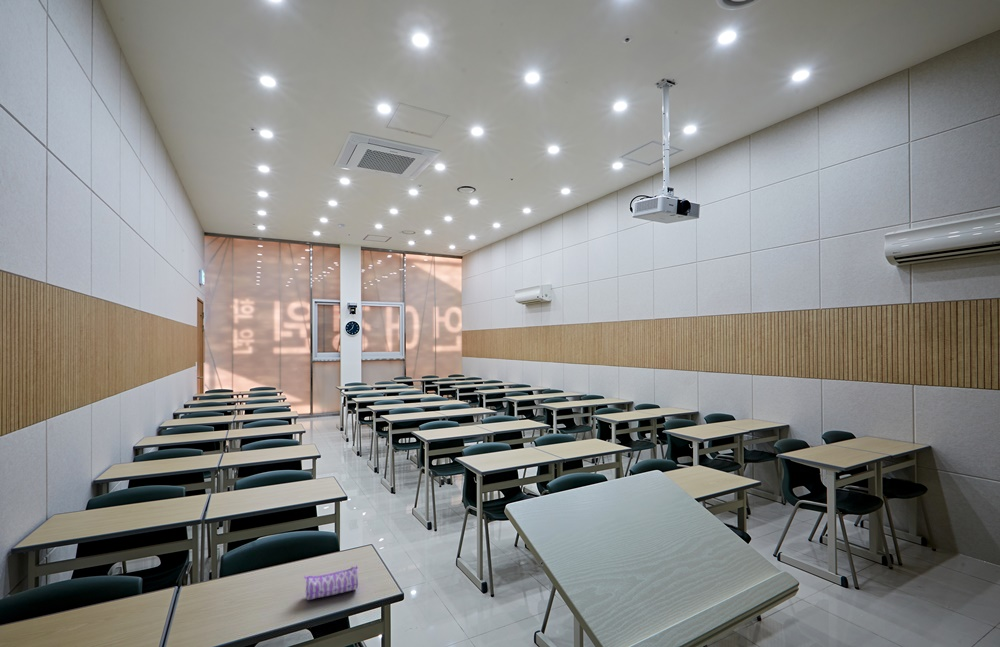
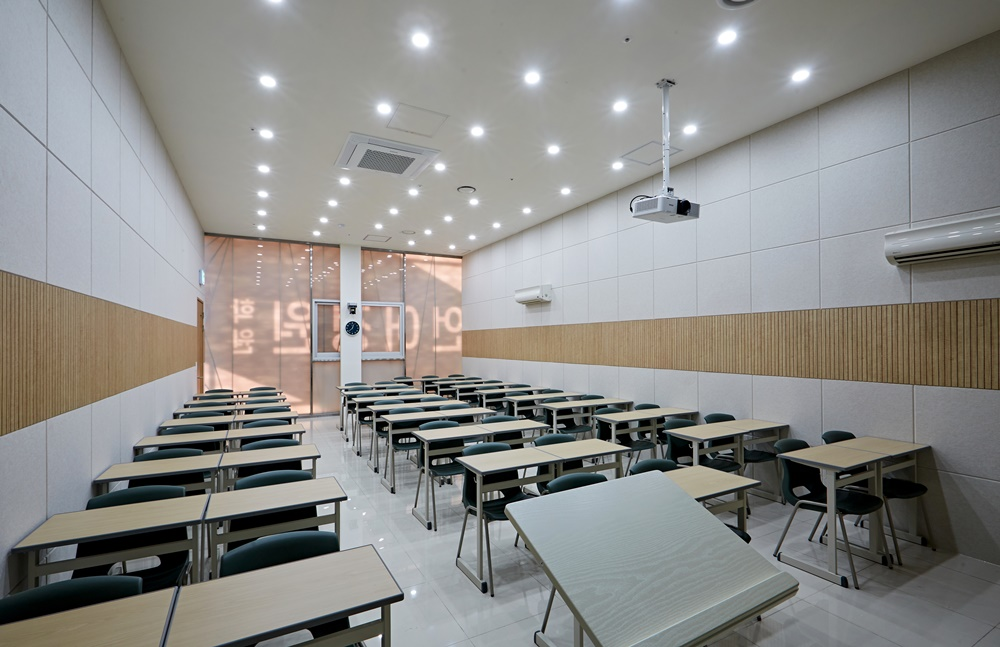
- pencil case (332, 582)
